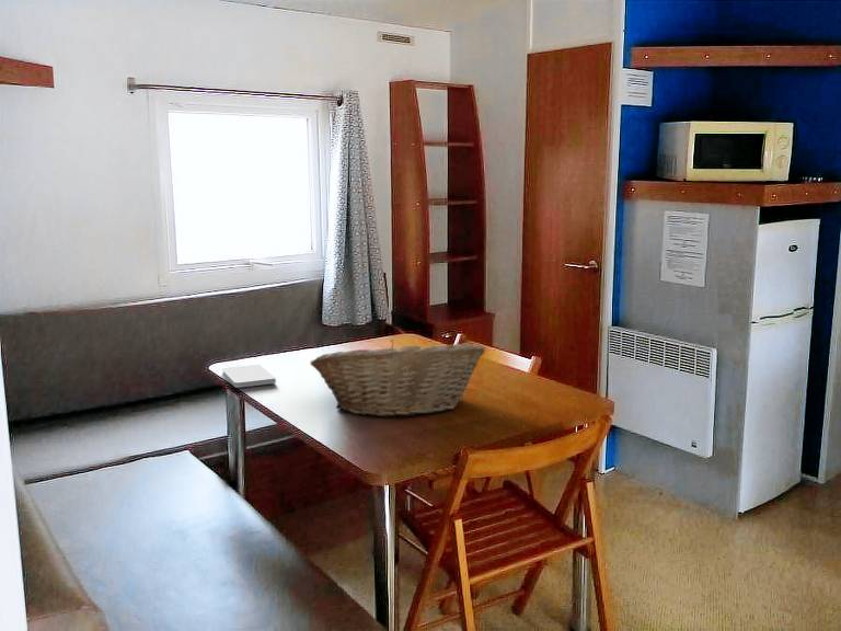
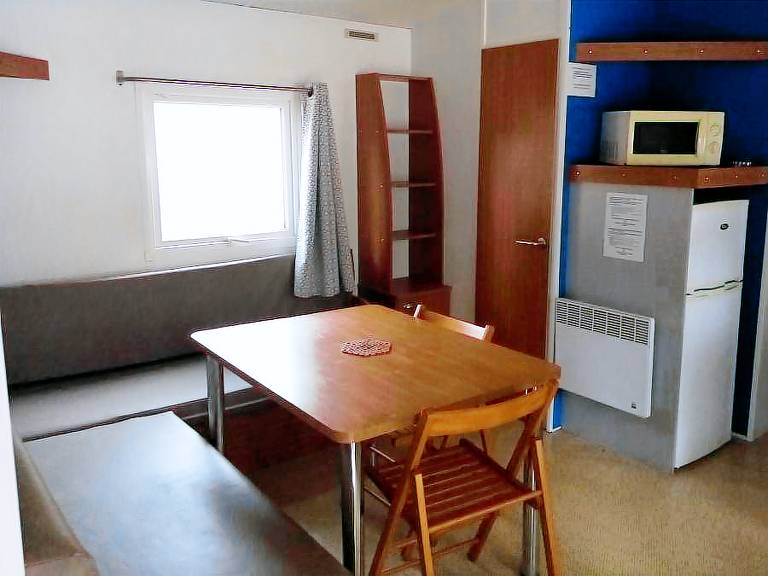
- notepad (247, 375)
- fruit basket (399, 370)
